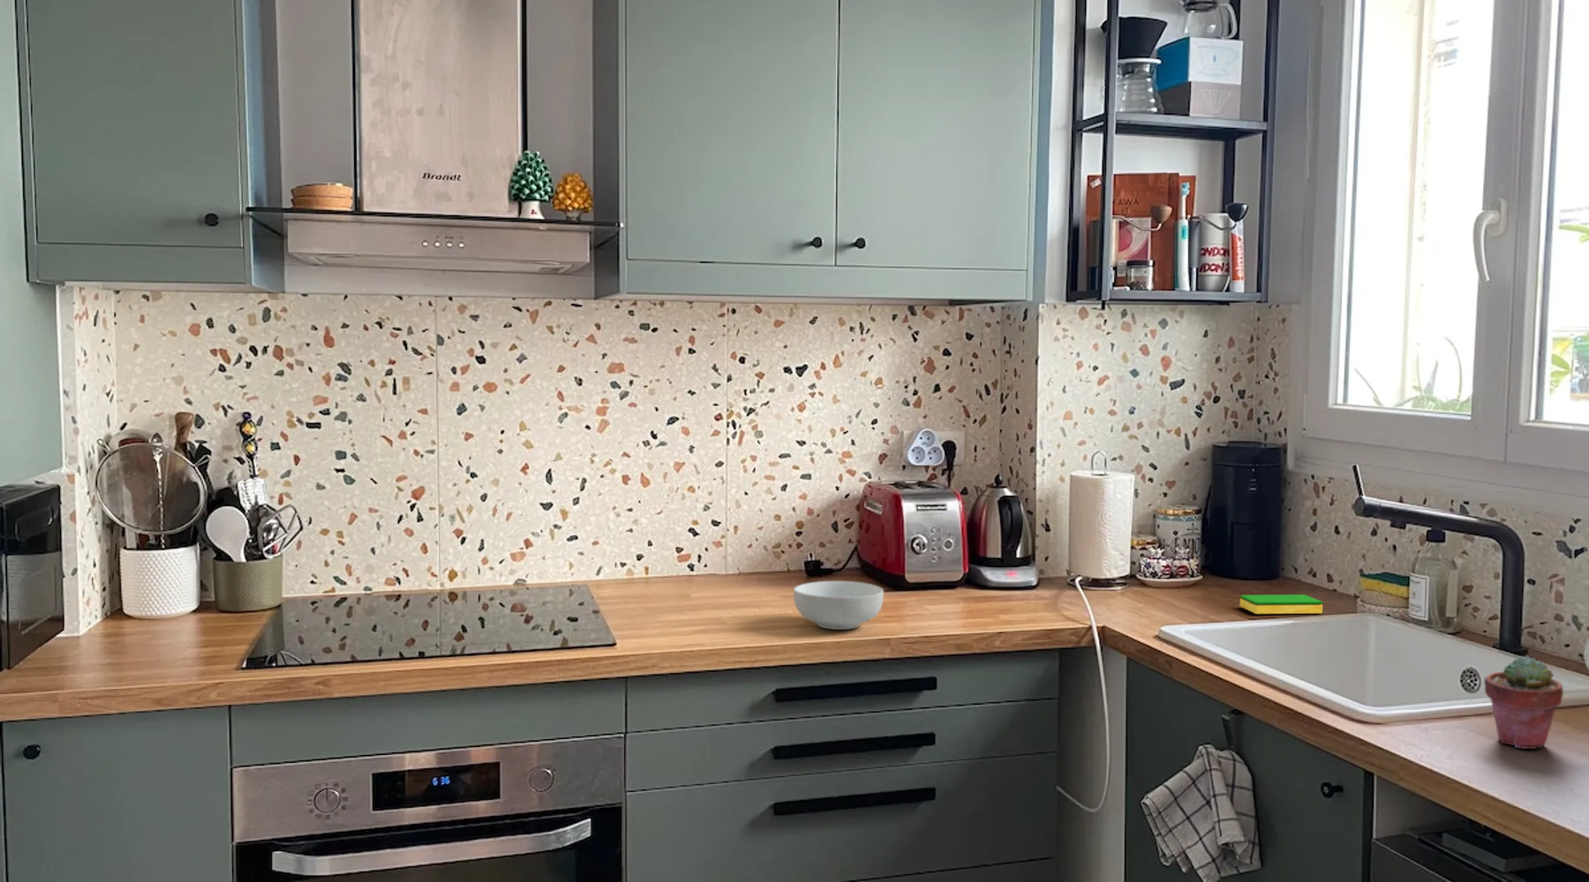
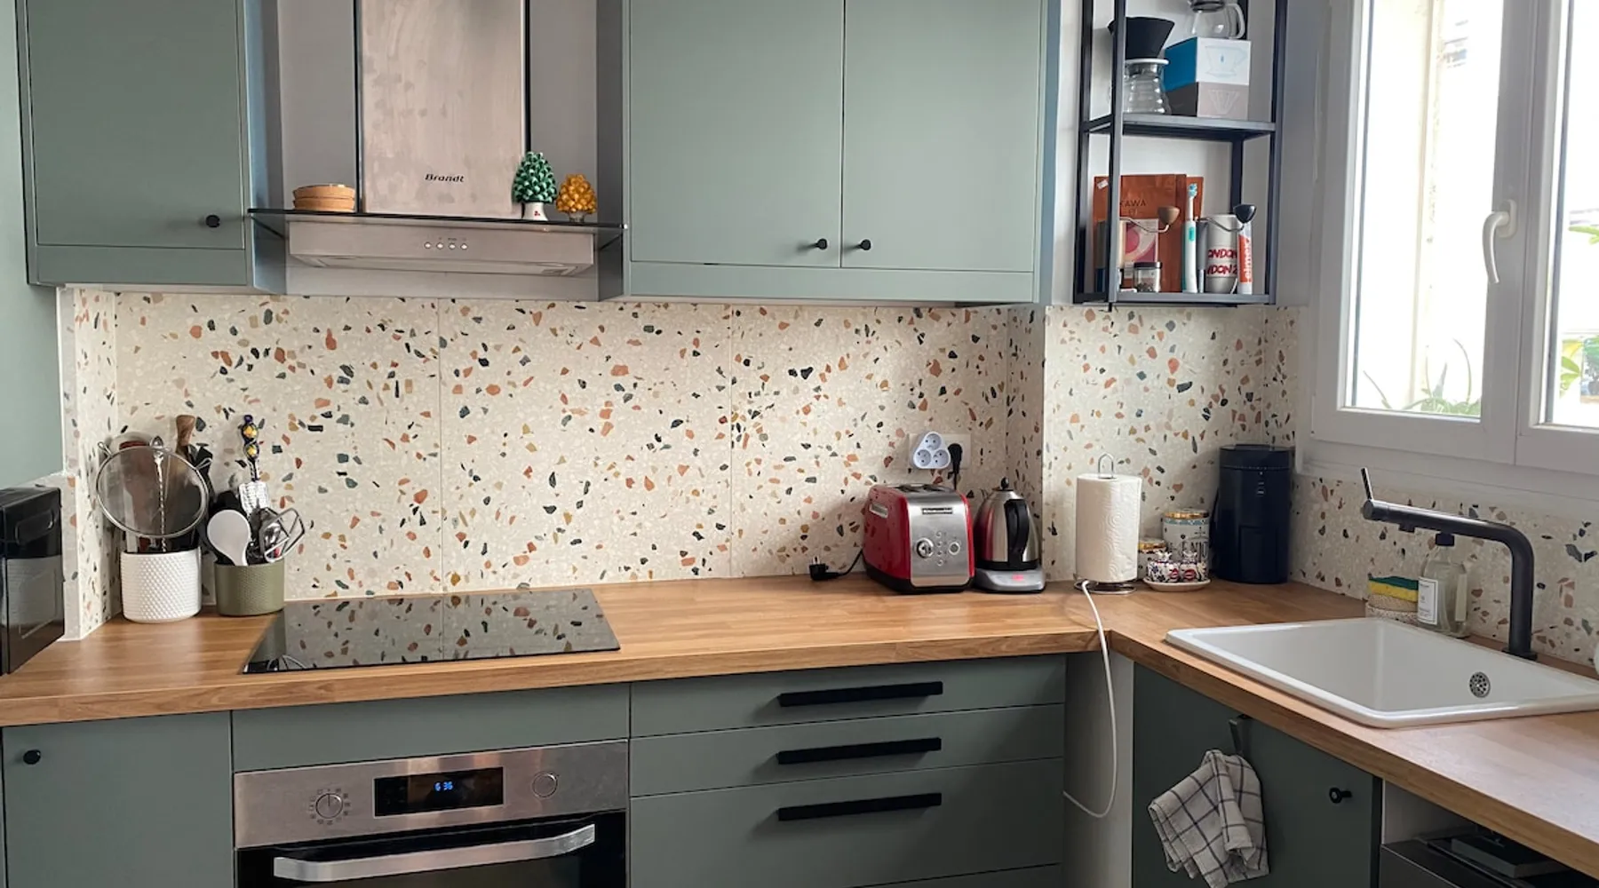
- dish sponge (1280, 603)
- potted succulent (1523, 698)
- cereal bowl (838, 606)
